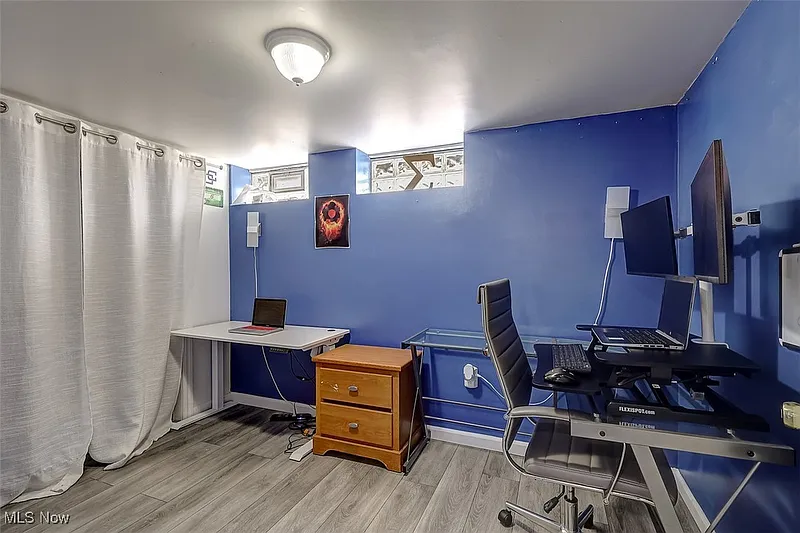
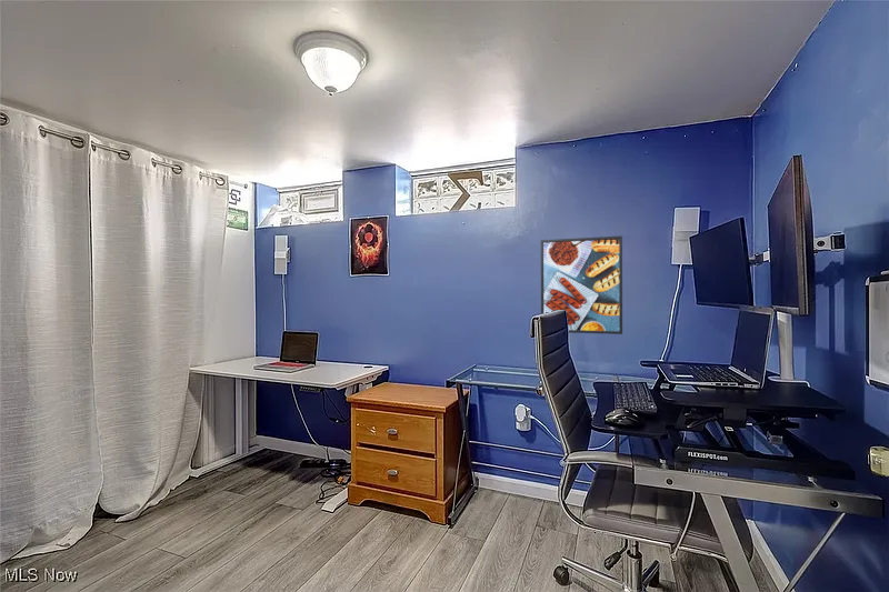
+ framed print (580, 285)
